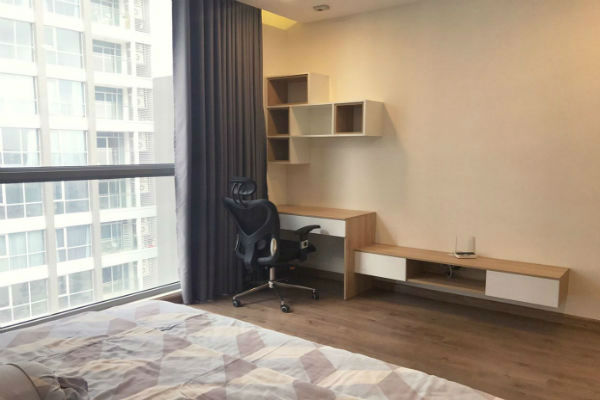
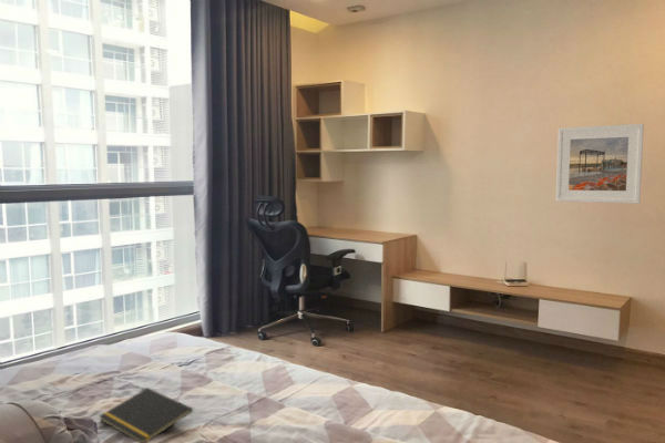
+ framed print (597, 164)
+ notepad (145, 413)
